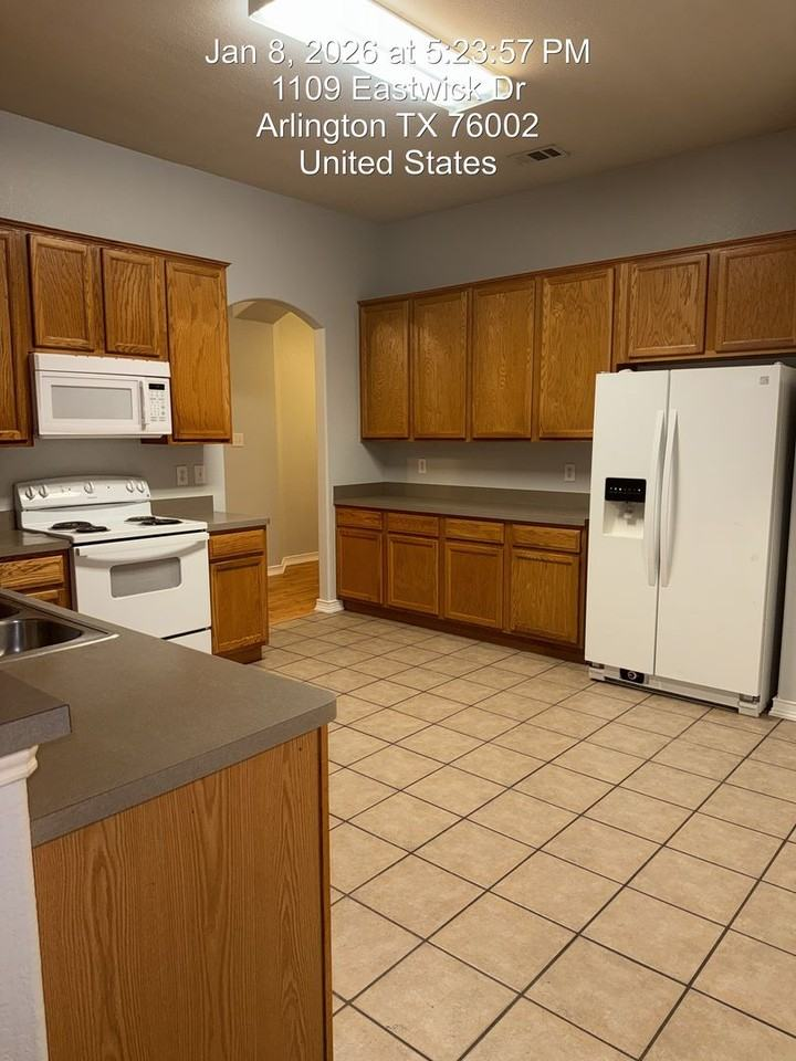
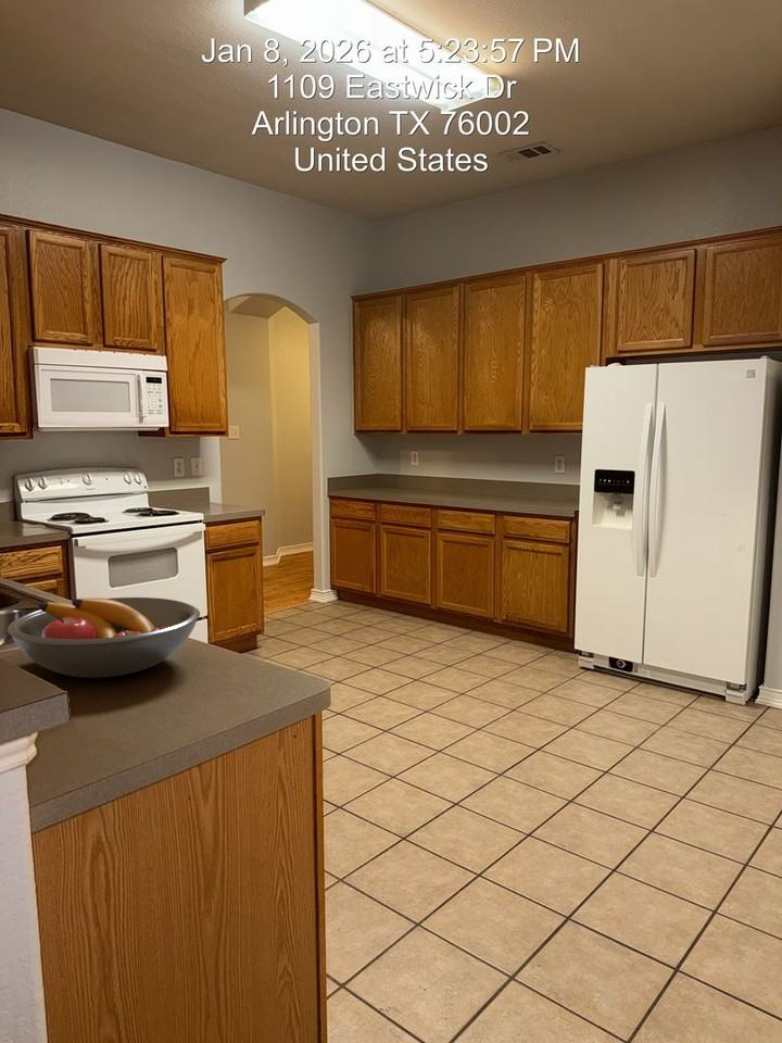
+ fruit bowl (108, 634)
